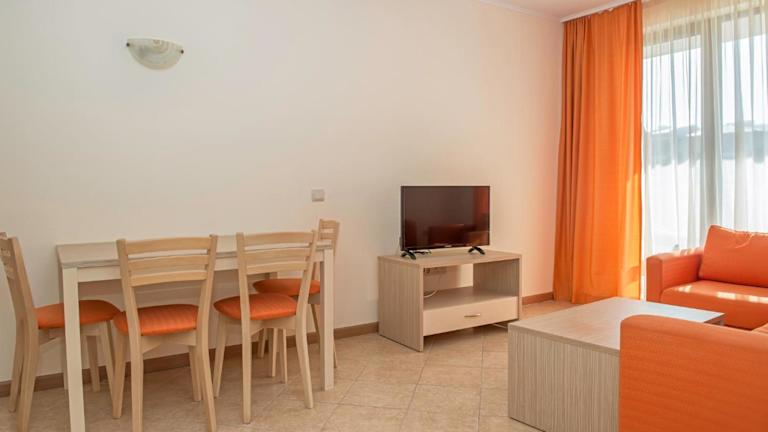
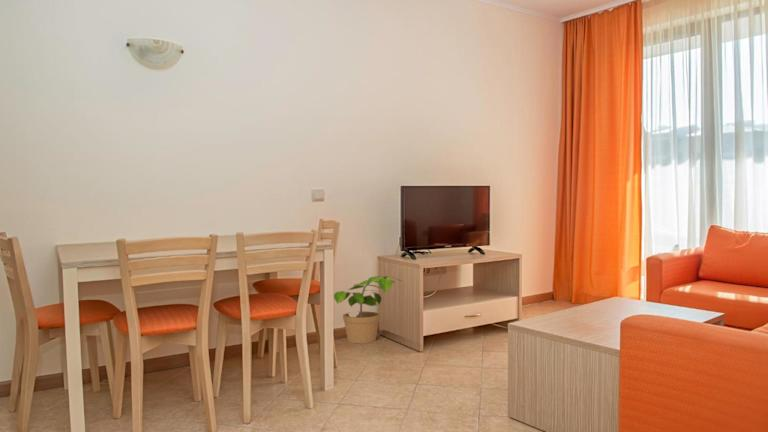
+ potted plant (366, 312)
